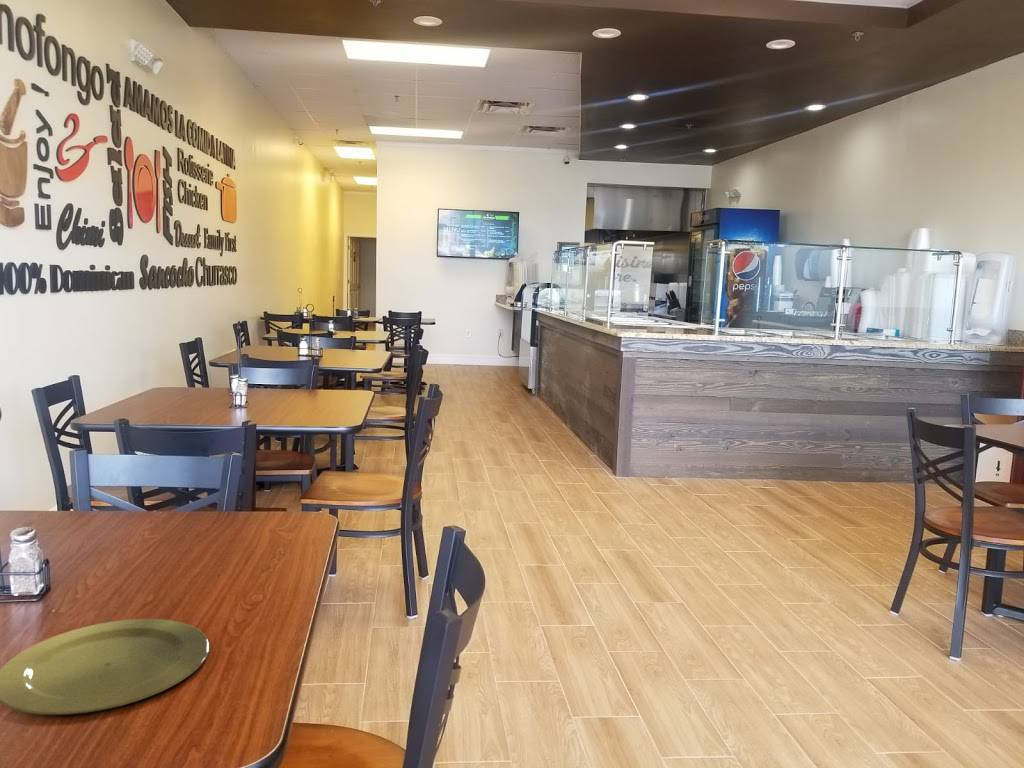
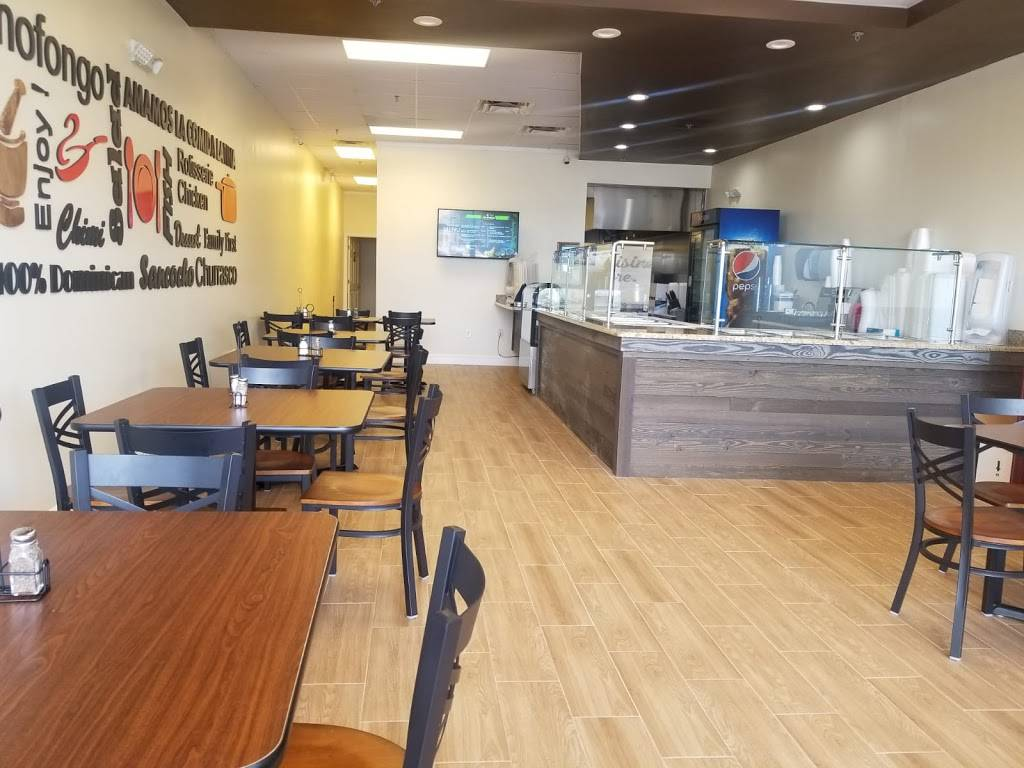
- plate (107, 662)
